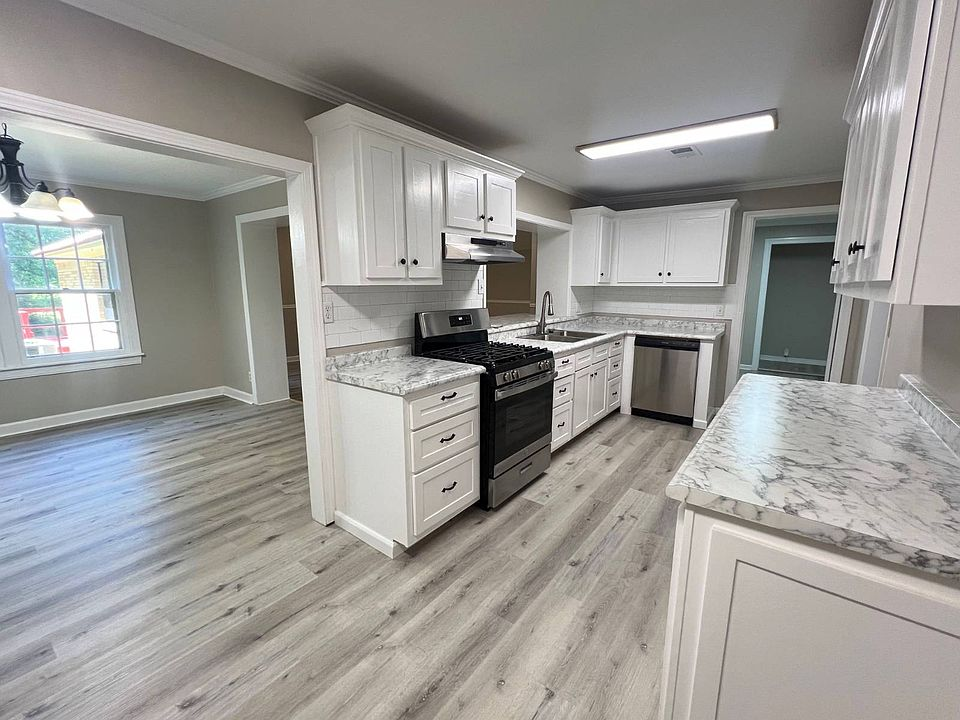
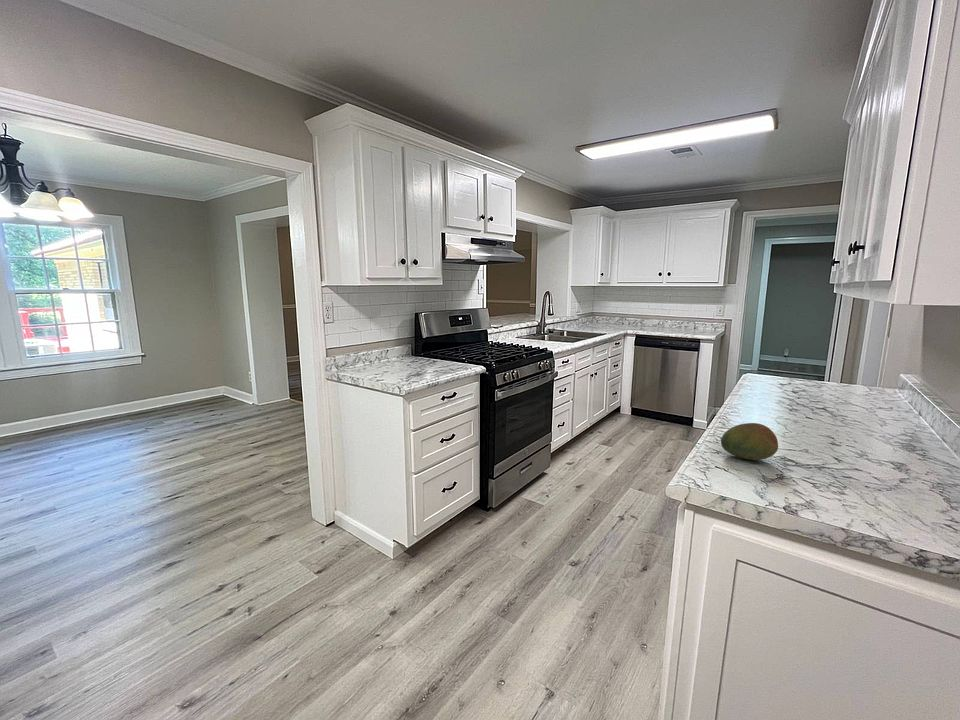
+ fruit (748, 441)
